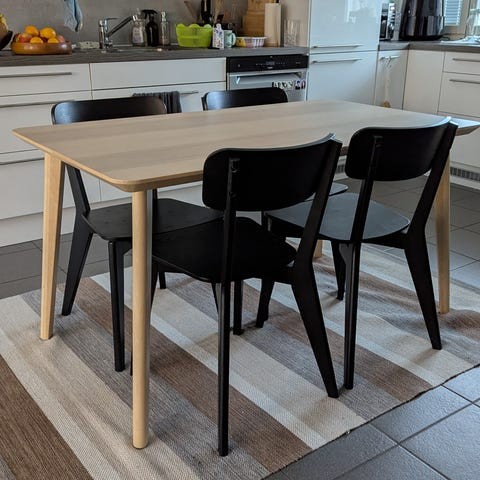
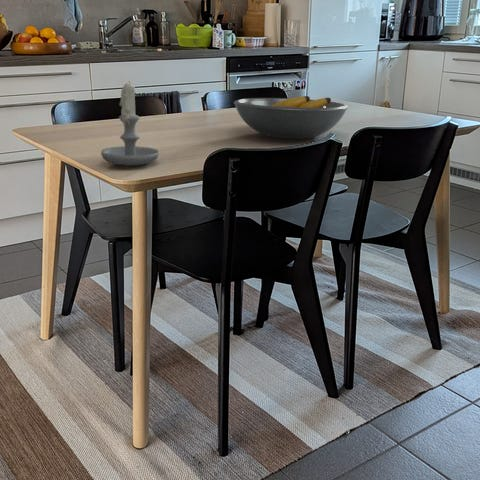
+ fruit bowl (289, 115)
+ candle (129, 122)
